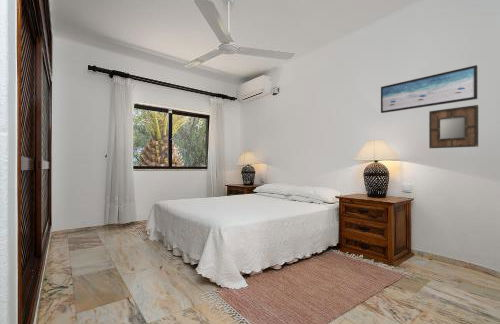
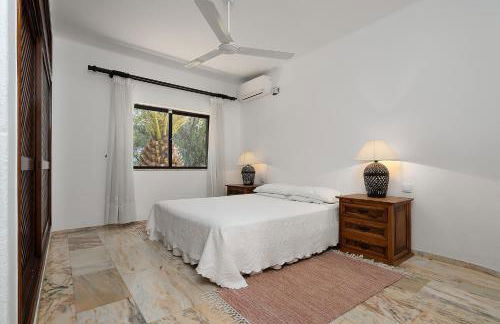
- home mirror (452, 127)
- wall art (423, 92)
